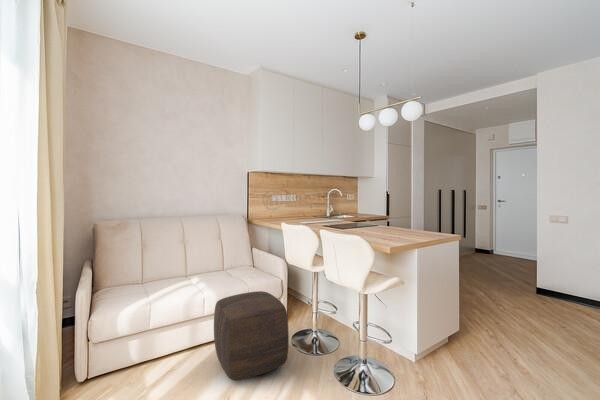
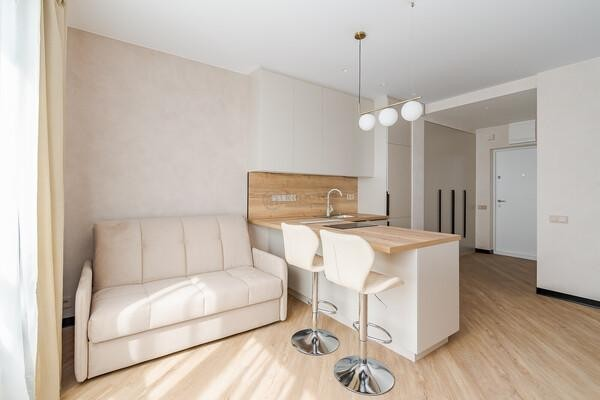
- ottoman (250, 330)
